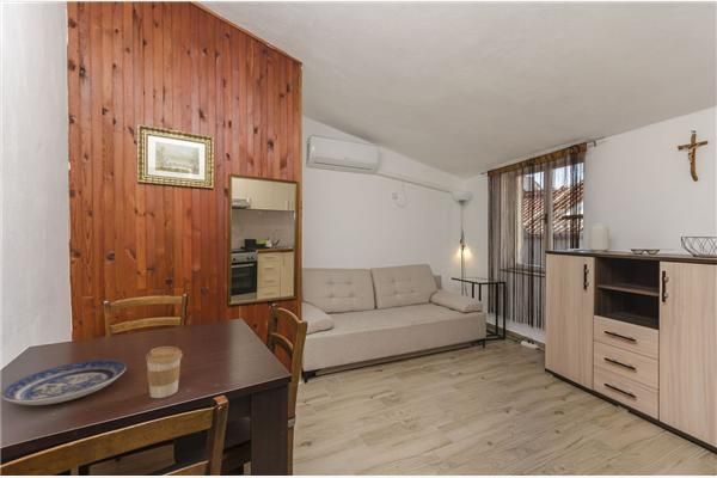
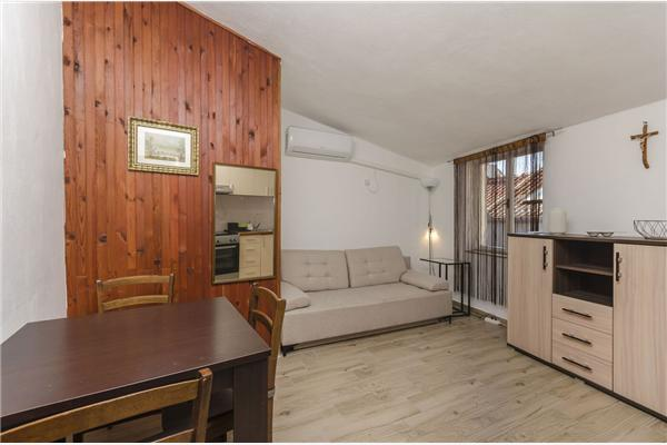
- plate (69, 384)
- coffee cup (164, 370)
